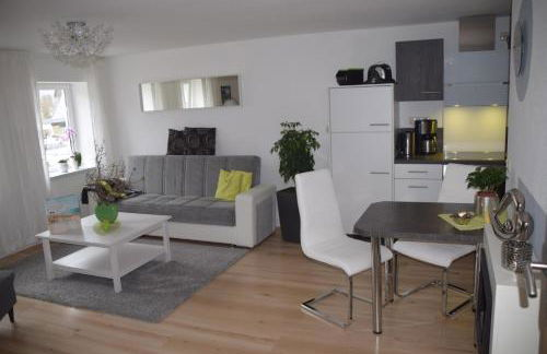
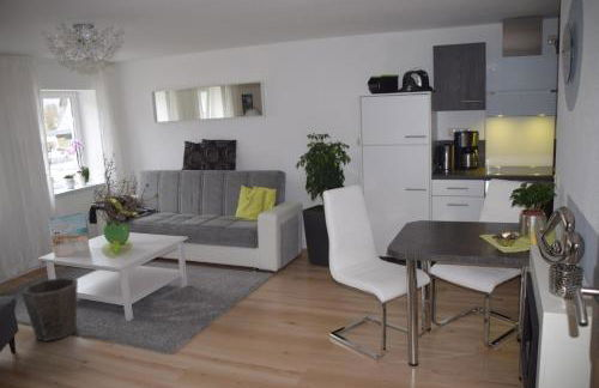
+ waste bin (53, 309)
